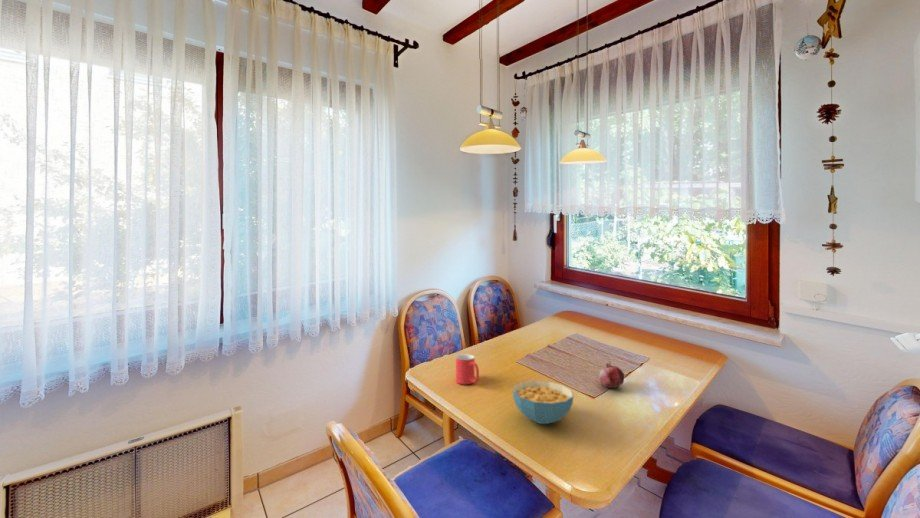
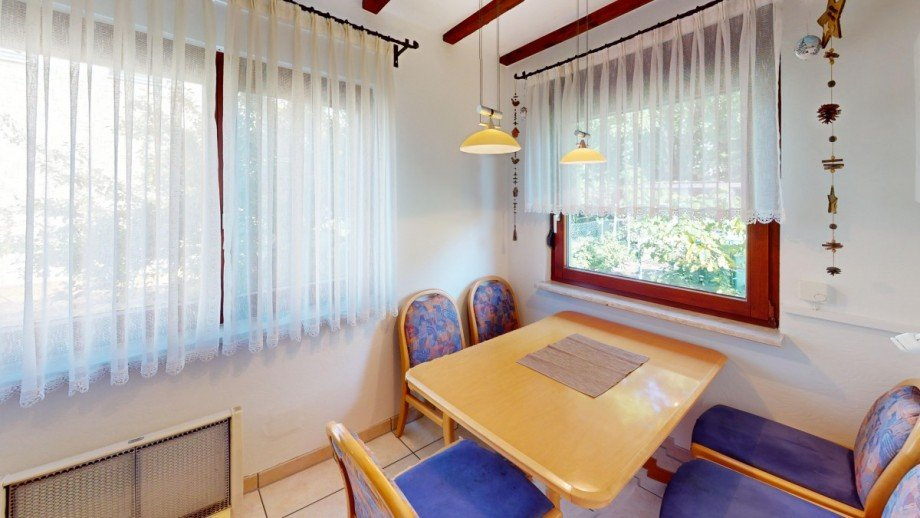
- cereal bowl (542, 405)
- fruit (611, 374)
- mug (468, 370)
